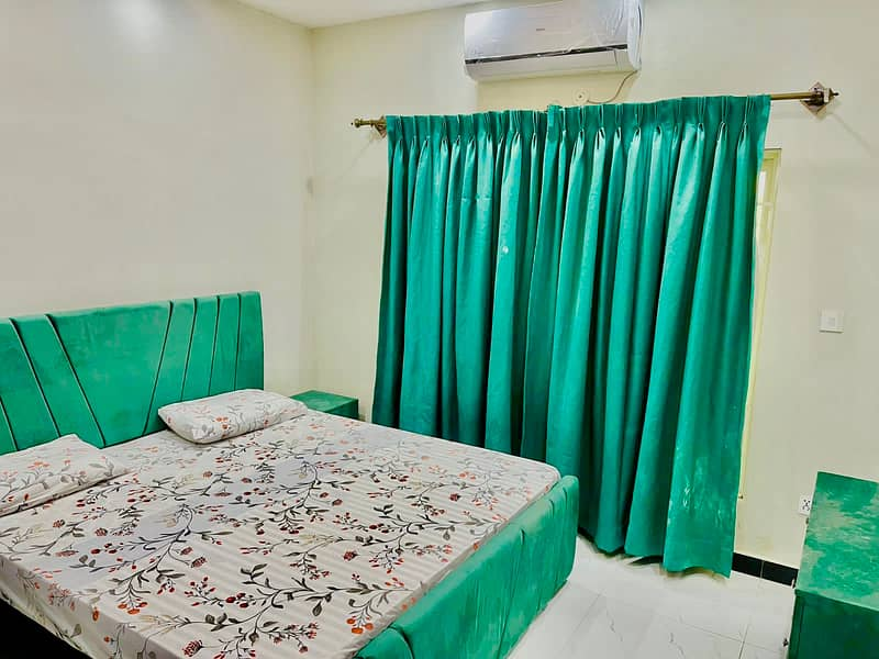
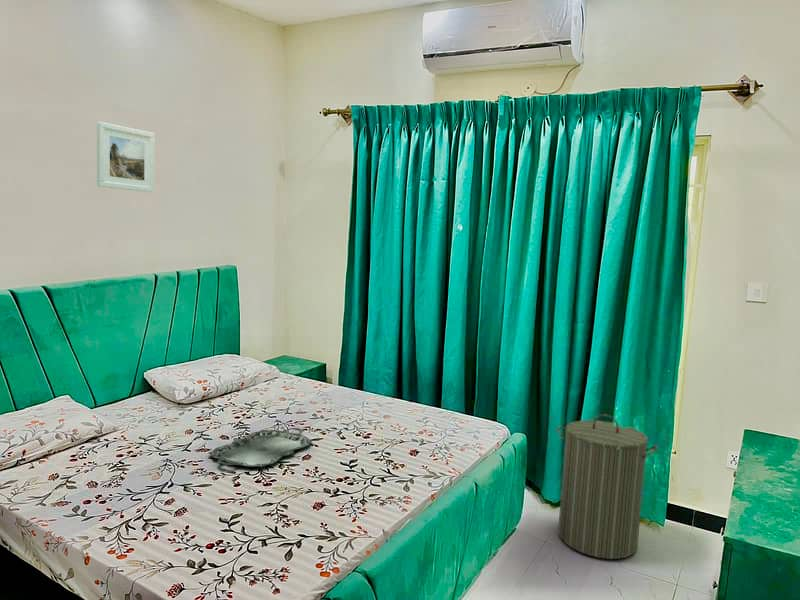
+ laundry hamper (602, 477)
+ serving tray (262, 446)
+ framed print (126, 158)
